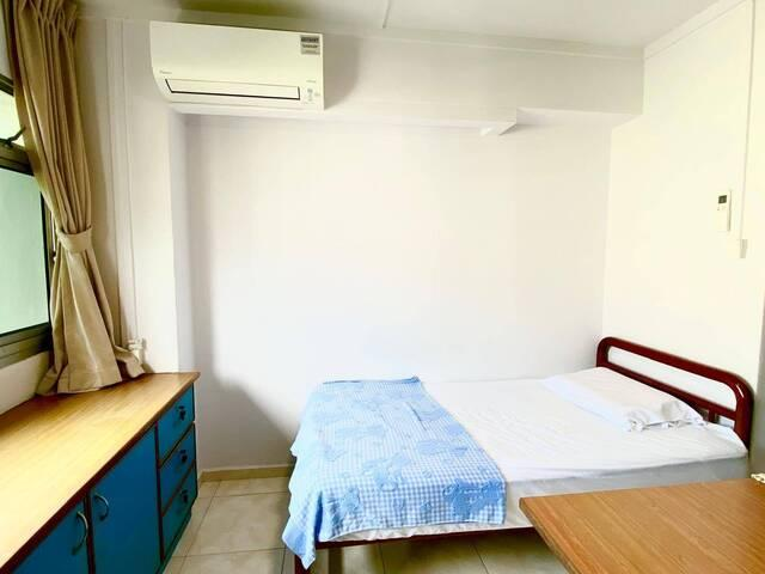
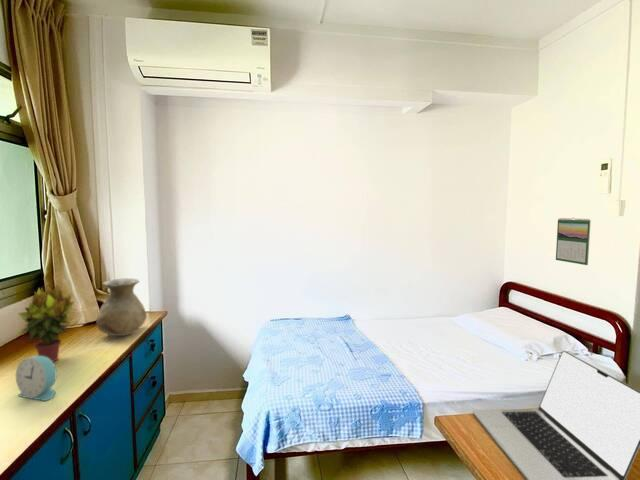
+ vase (121, 307)
+ calendar (572, 240)
+ alarm clock (39, 374)
+ laptop (550, 408)
+ potted plant (46, 323)
